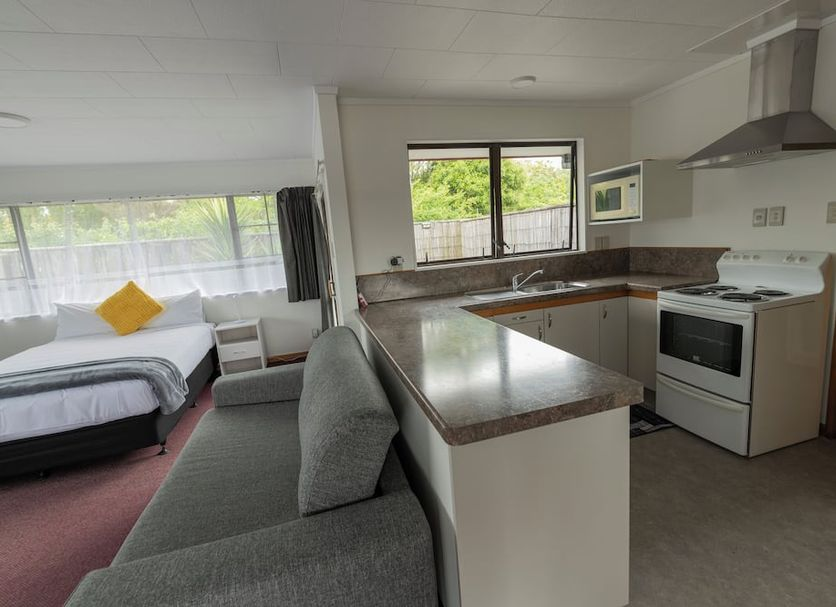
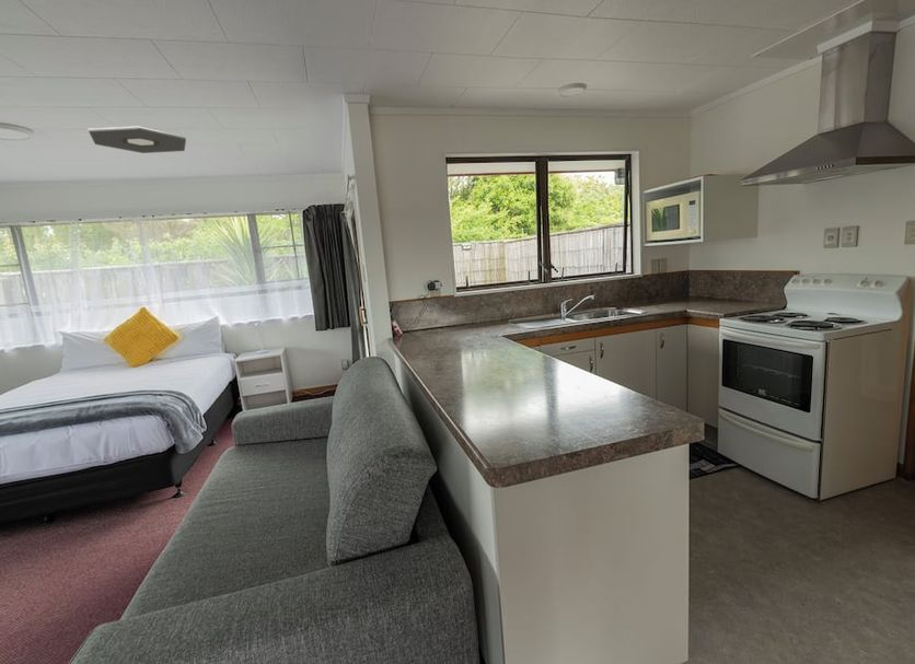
+ ceiling light (140, 140)
